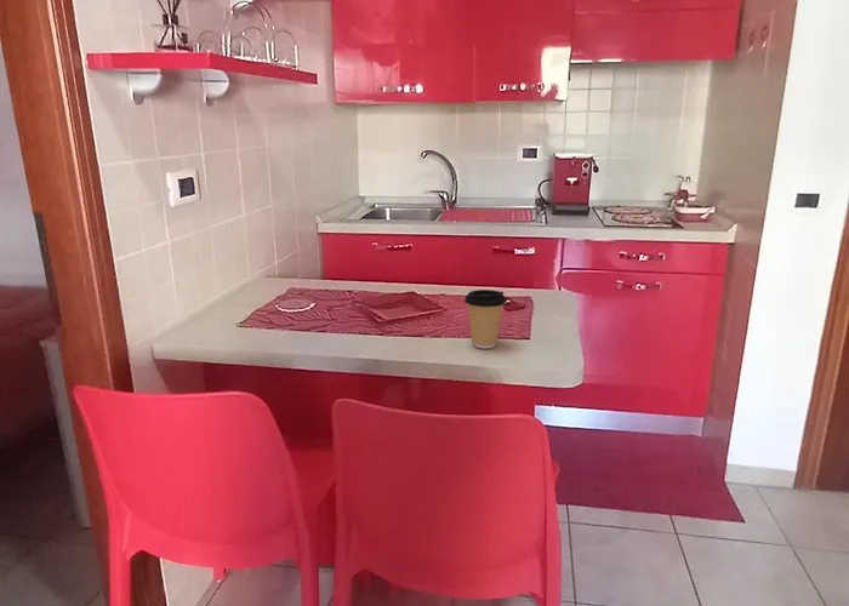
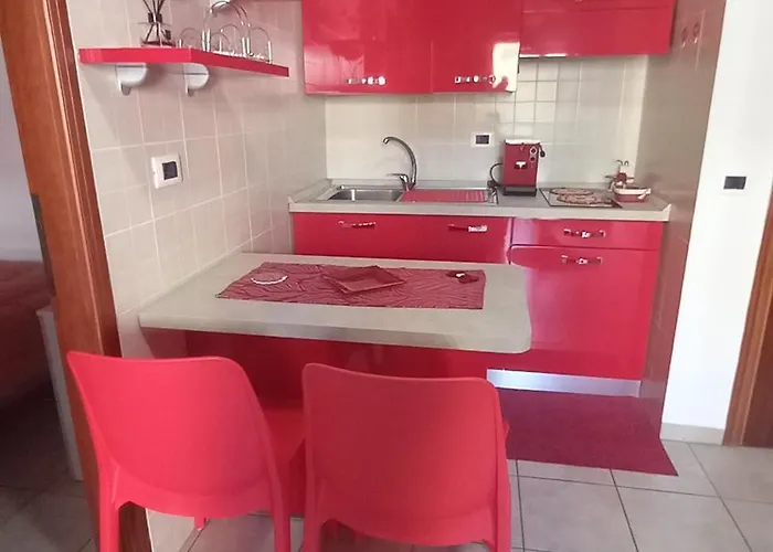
- coffee cup (484, 318)
